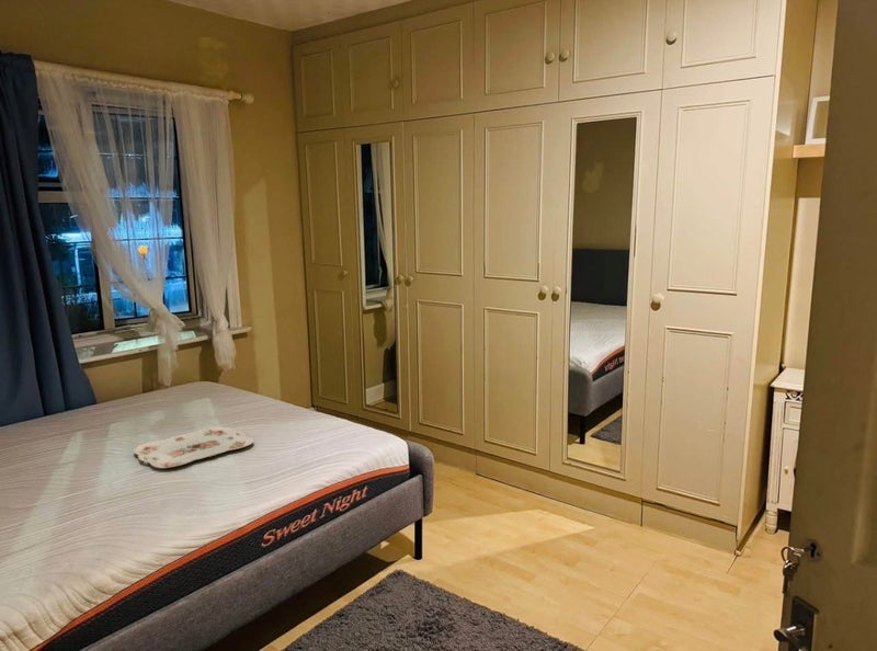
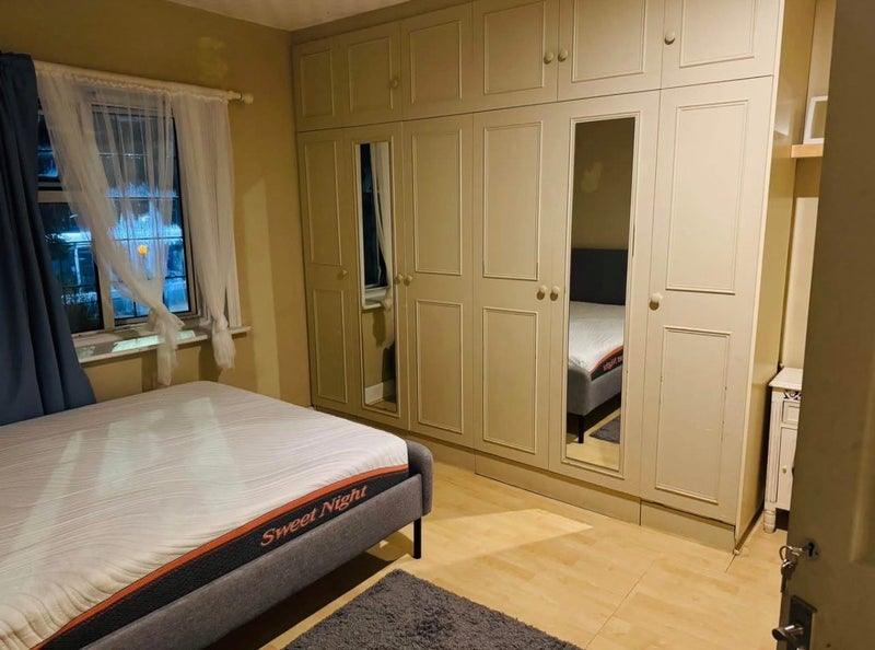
- serving tray (194, 446)
